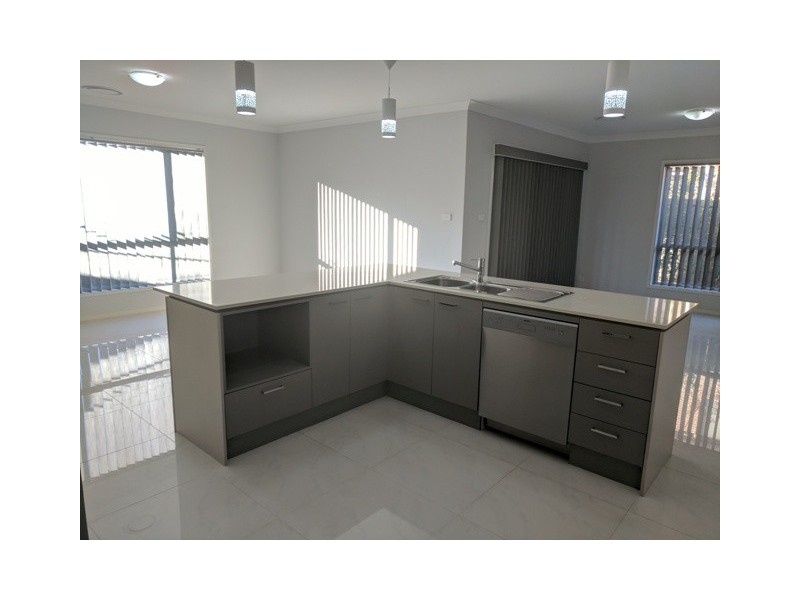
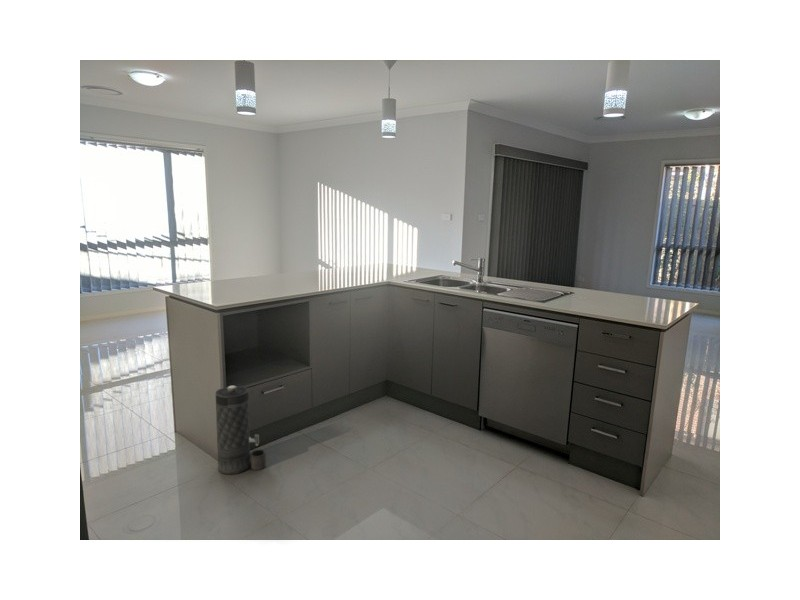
+ canister (239, 427)
